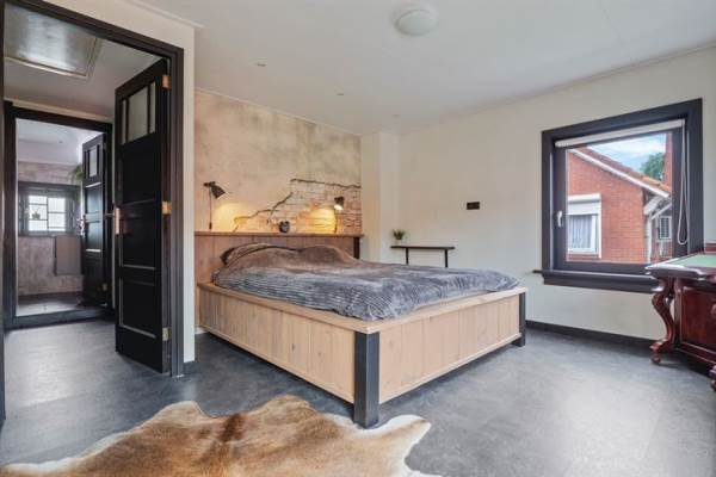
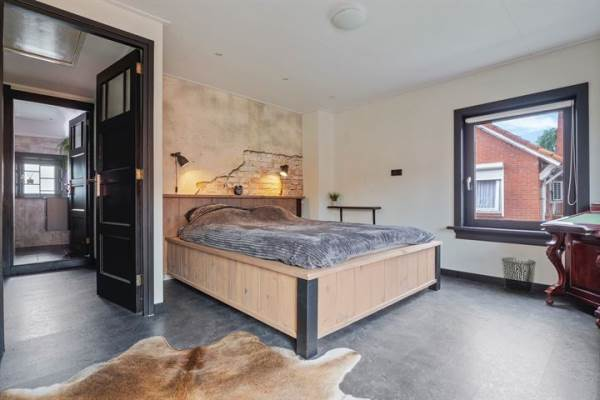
+ waste bin (516, 275)
